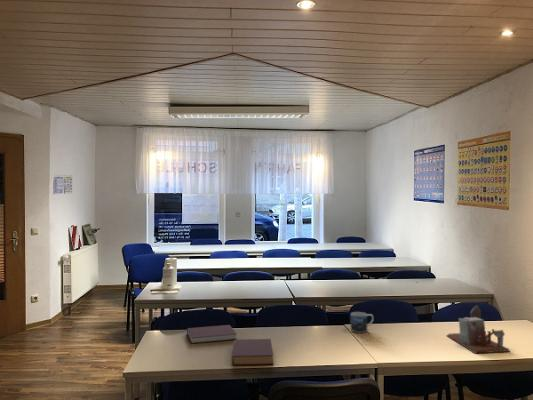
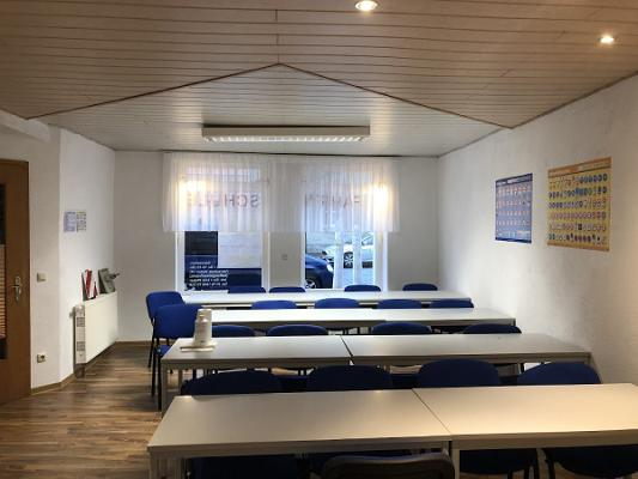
- book (252, 351)
- notebook (211, 333)
- mug (362, 321)
- desk organizer (476, 325)
